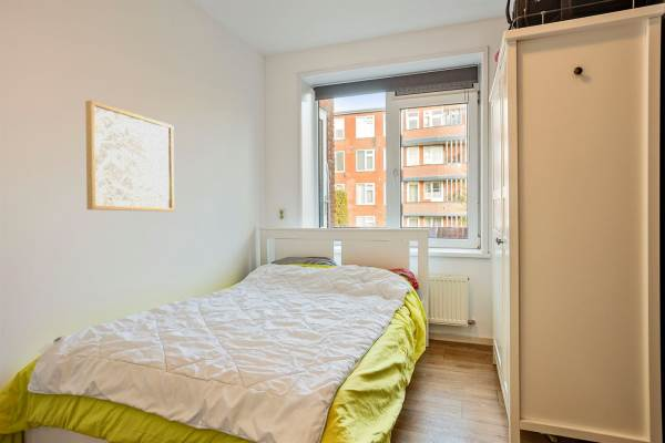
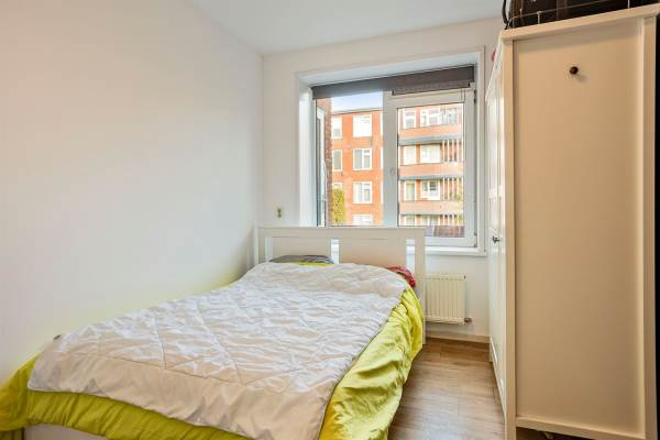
- wall art (135, 162)
